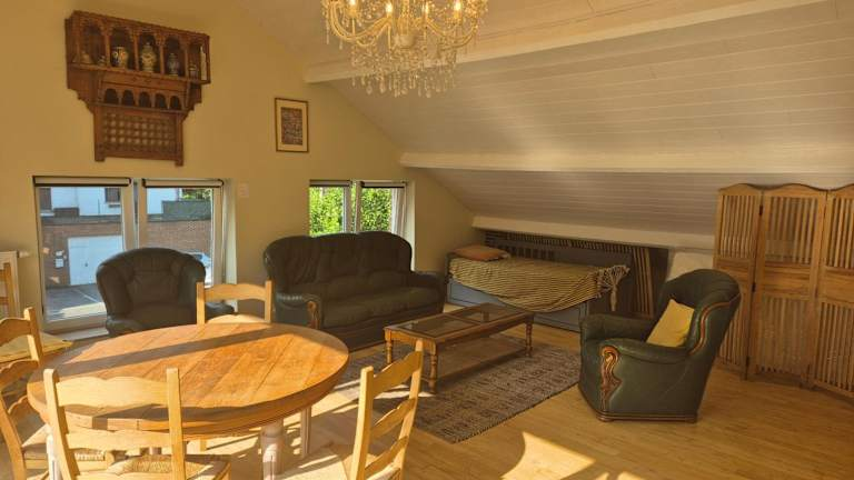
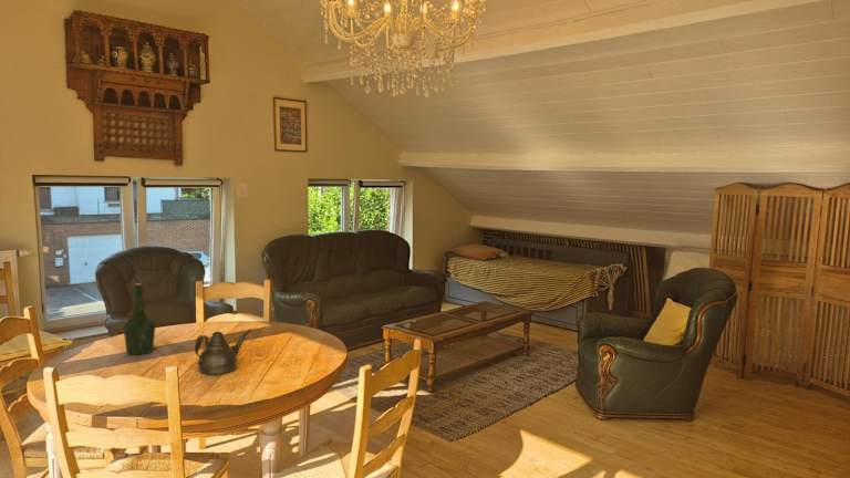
+ teapot (225, 349)
+ bottle (138, 318)
